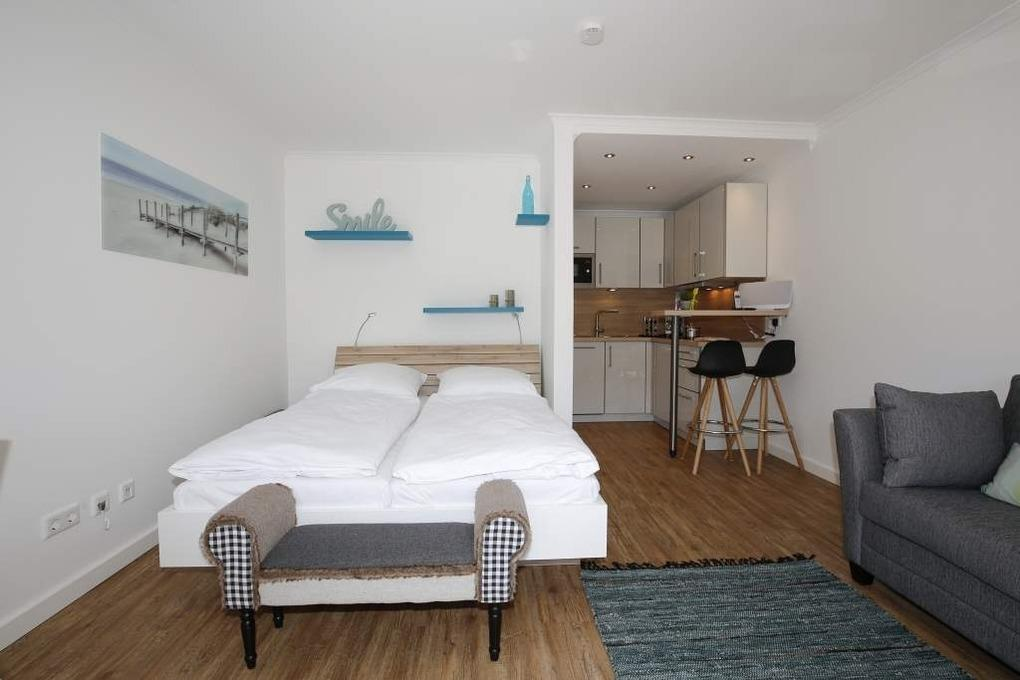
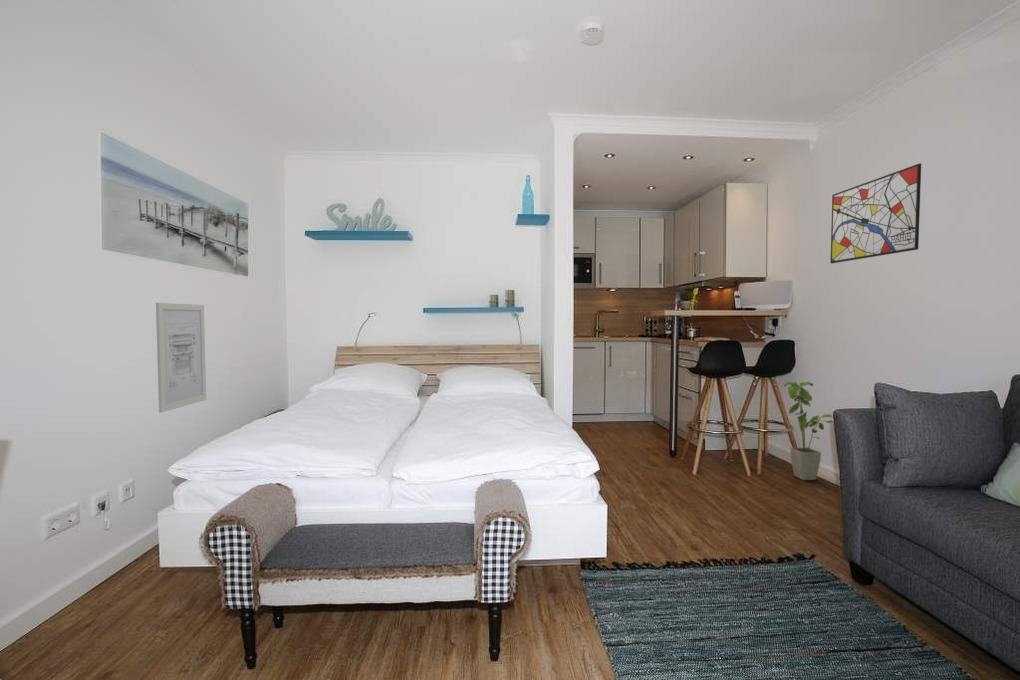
+ wall art (183, 355)
+ wall art (870, 219)
+ house plant (804, 431)
